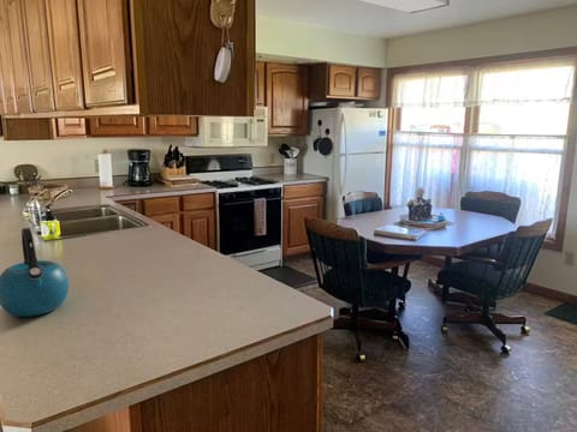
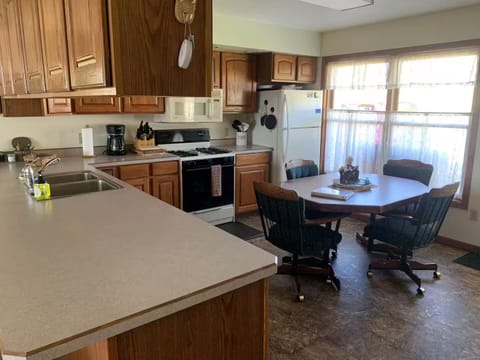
- kettle (31, 270)
